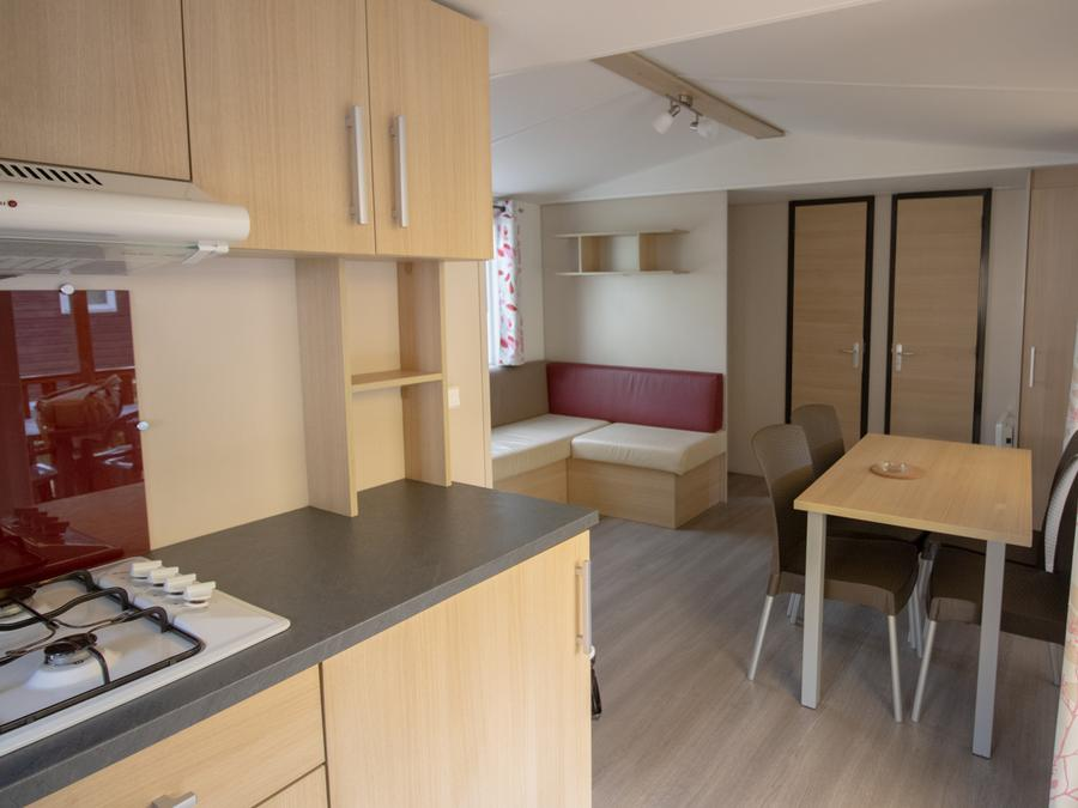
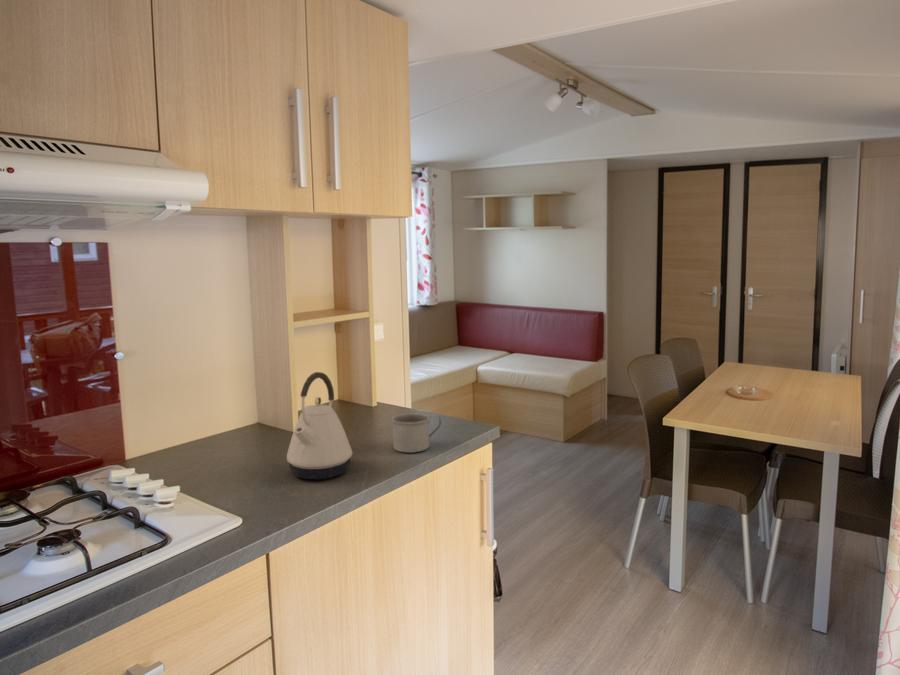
+ mug (414, 431)
+ kettle (317, 423)
